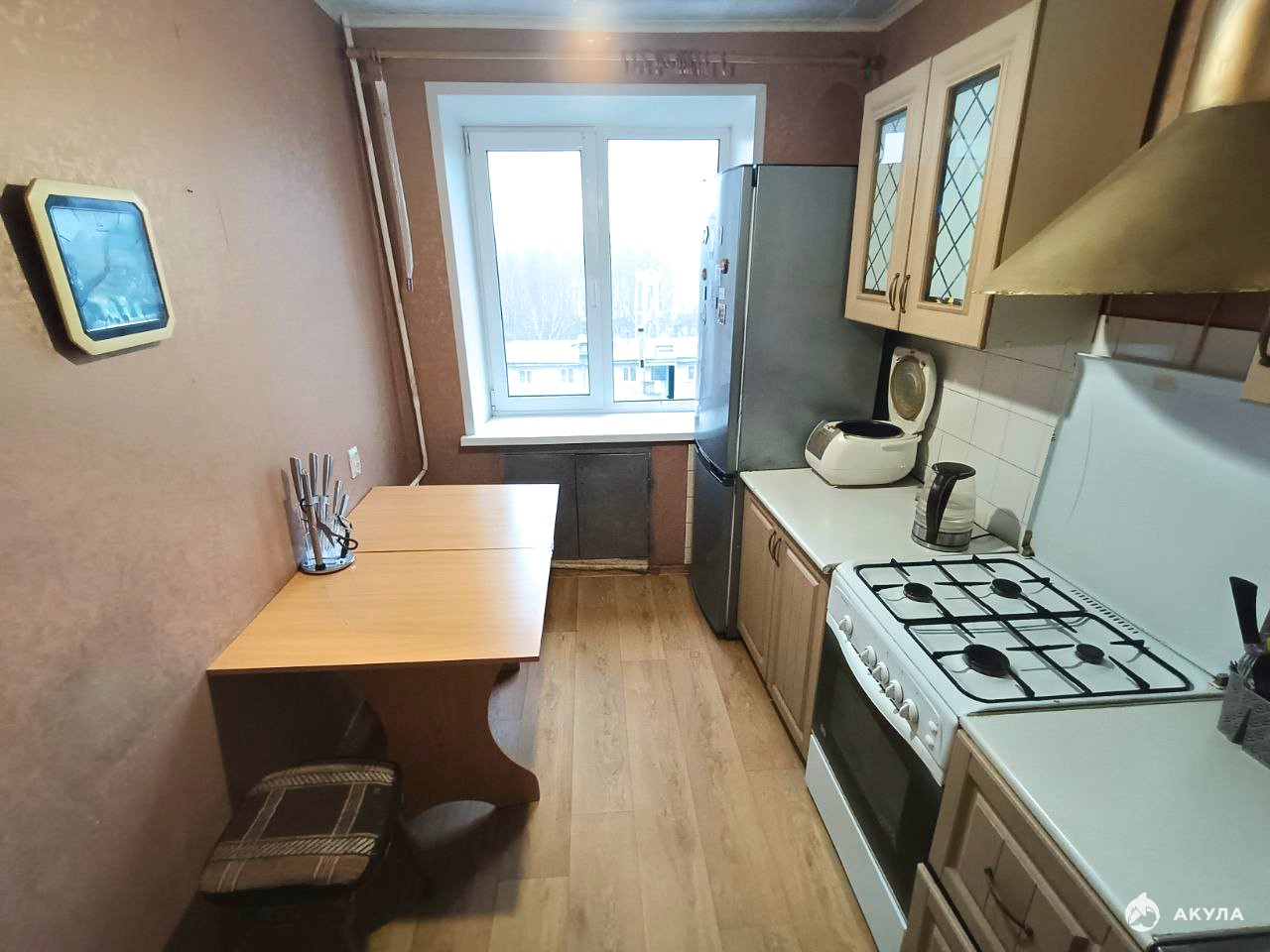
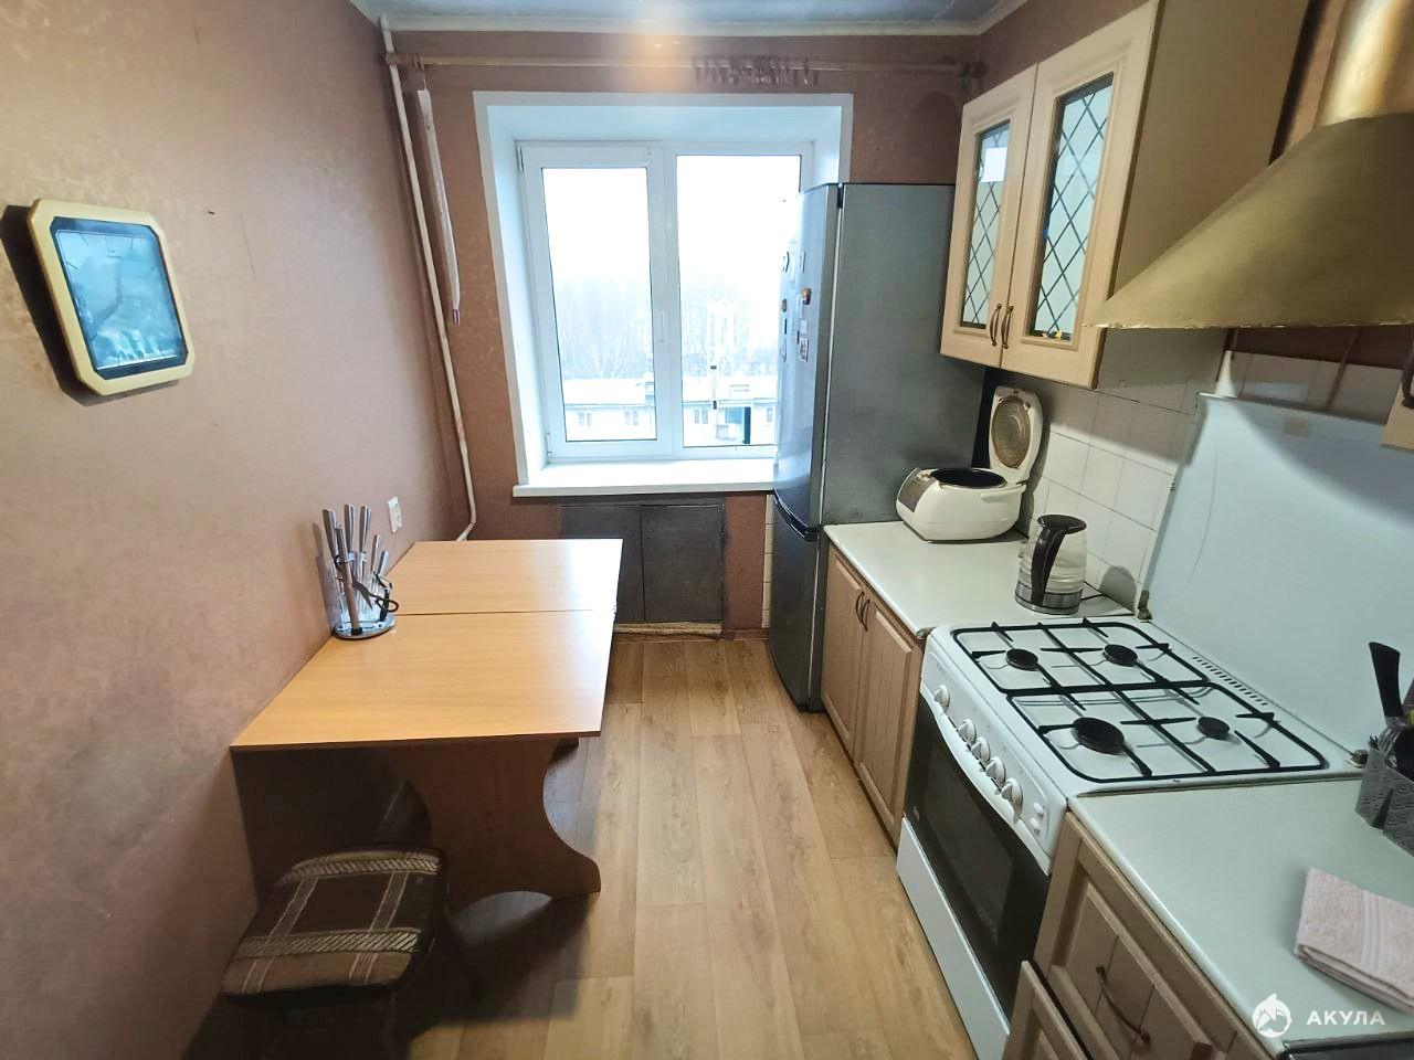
+ washcloth (1361, 933)
